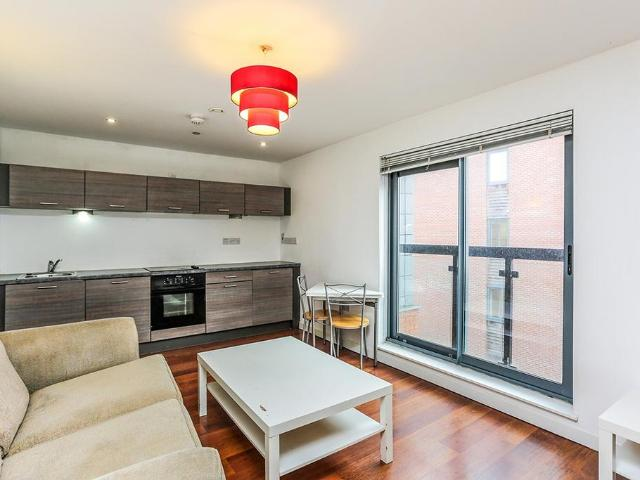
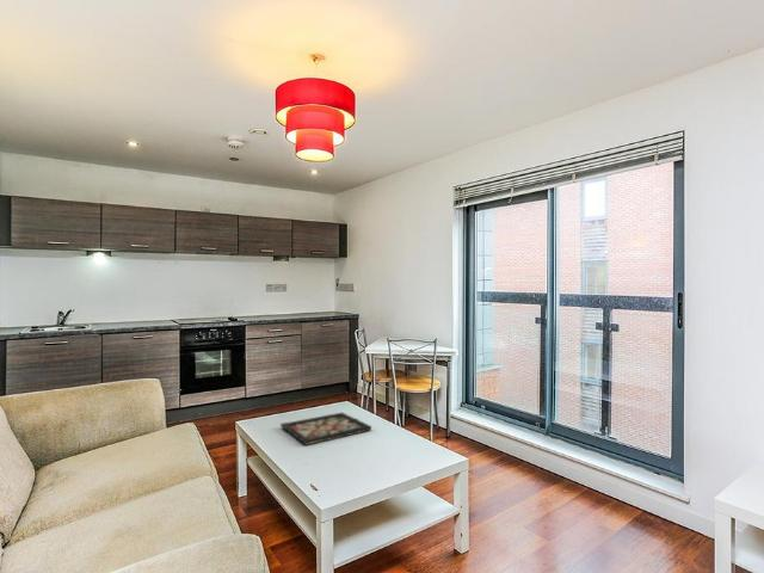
+ decorative tray (325, 426)
